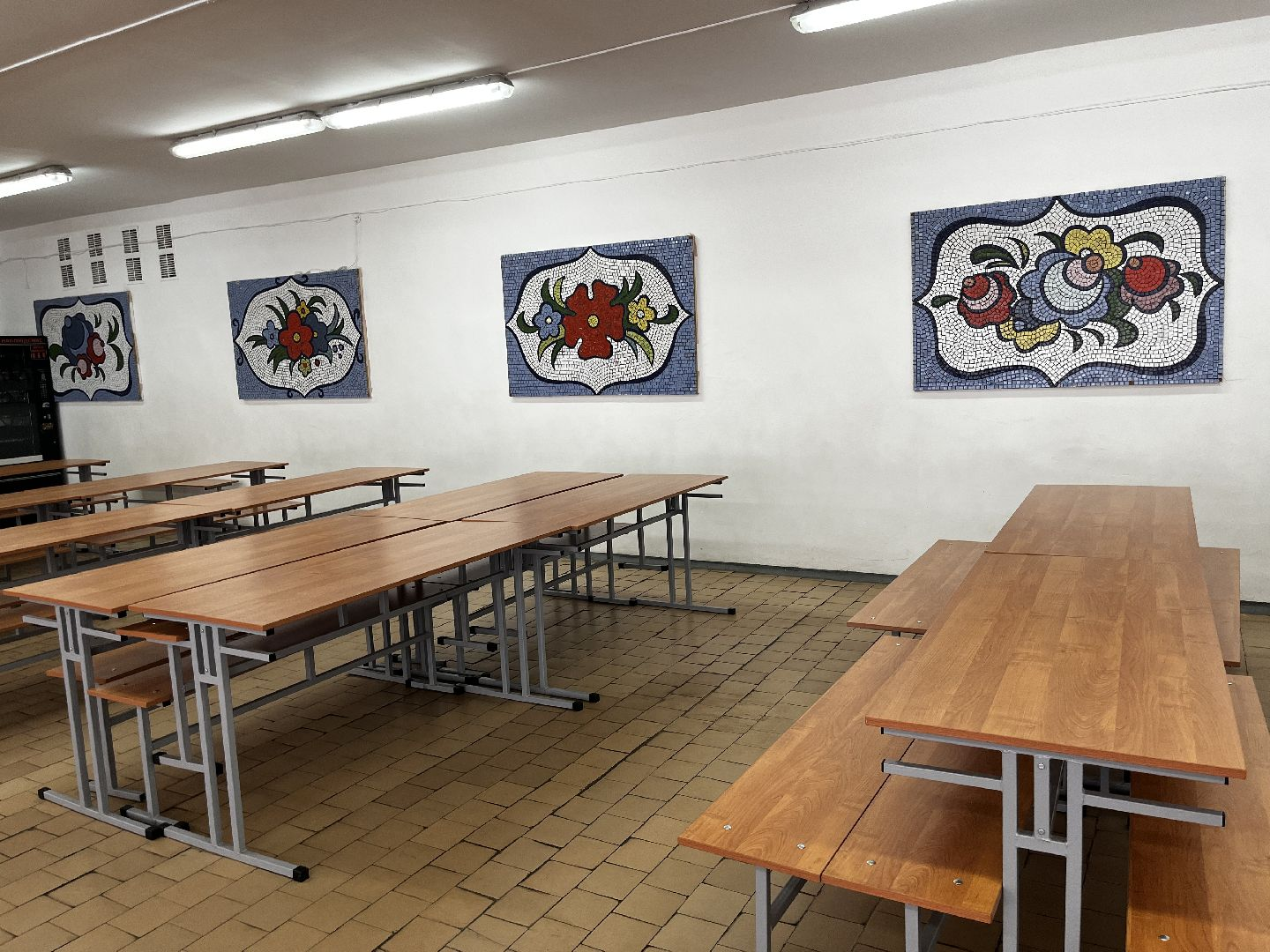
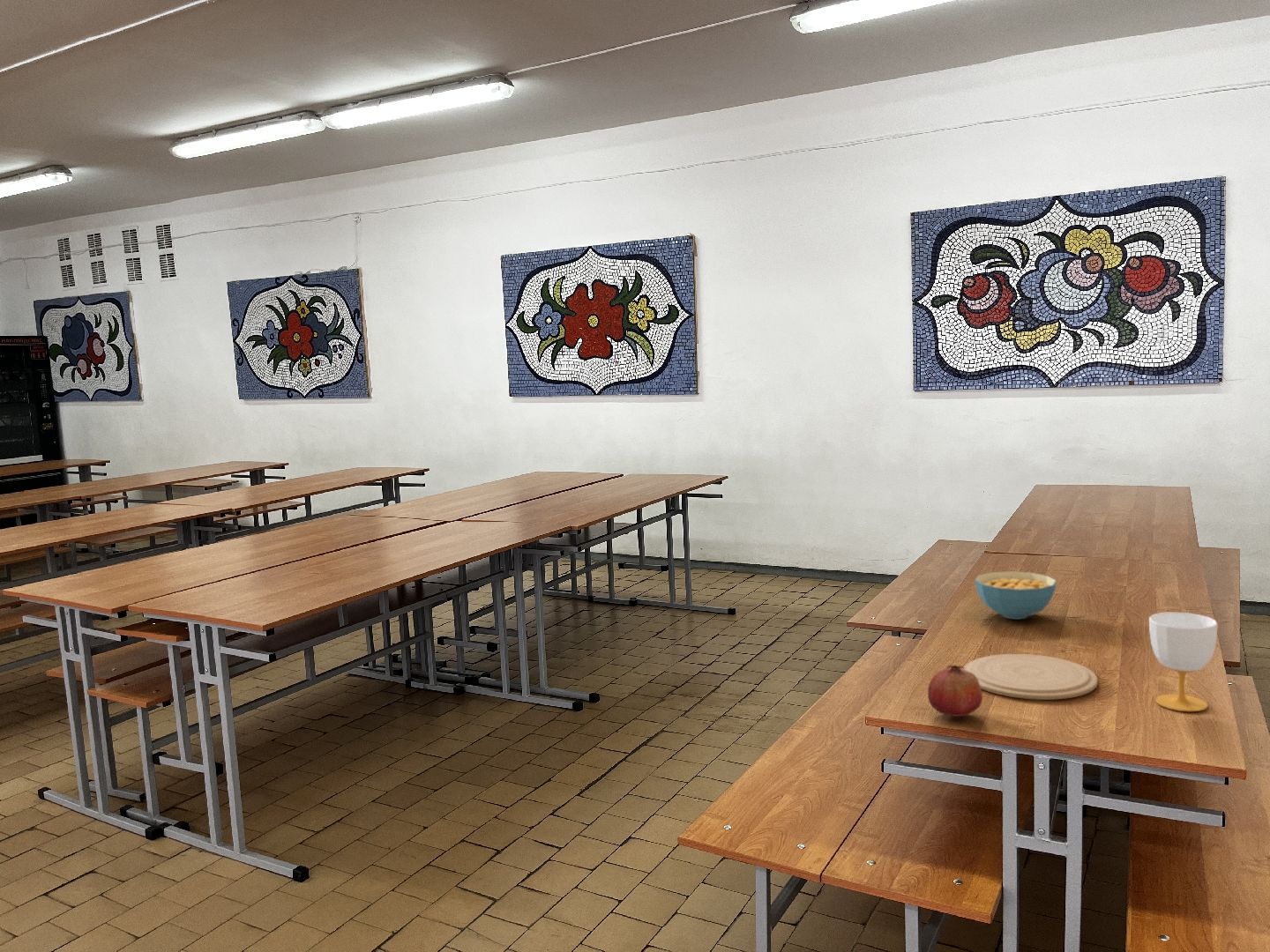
+ fruit (955, 690)
+ plate (1028, 673)
+ cereal bowl (1015, 598)
+ cup (1182, 661)
